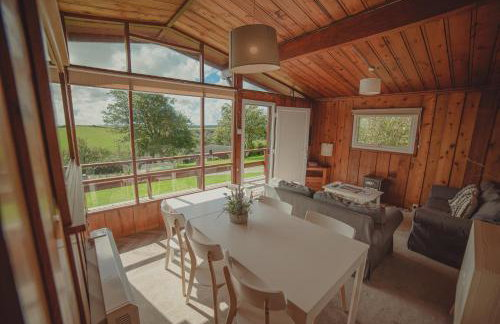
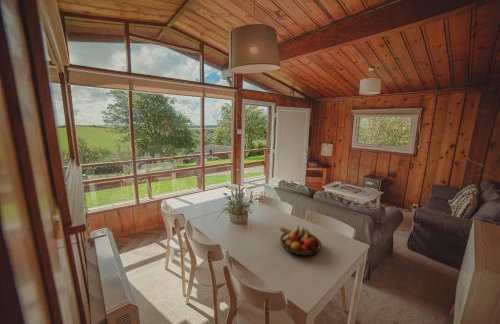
+ fruit bowl (299, 238)
